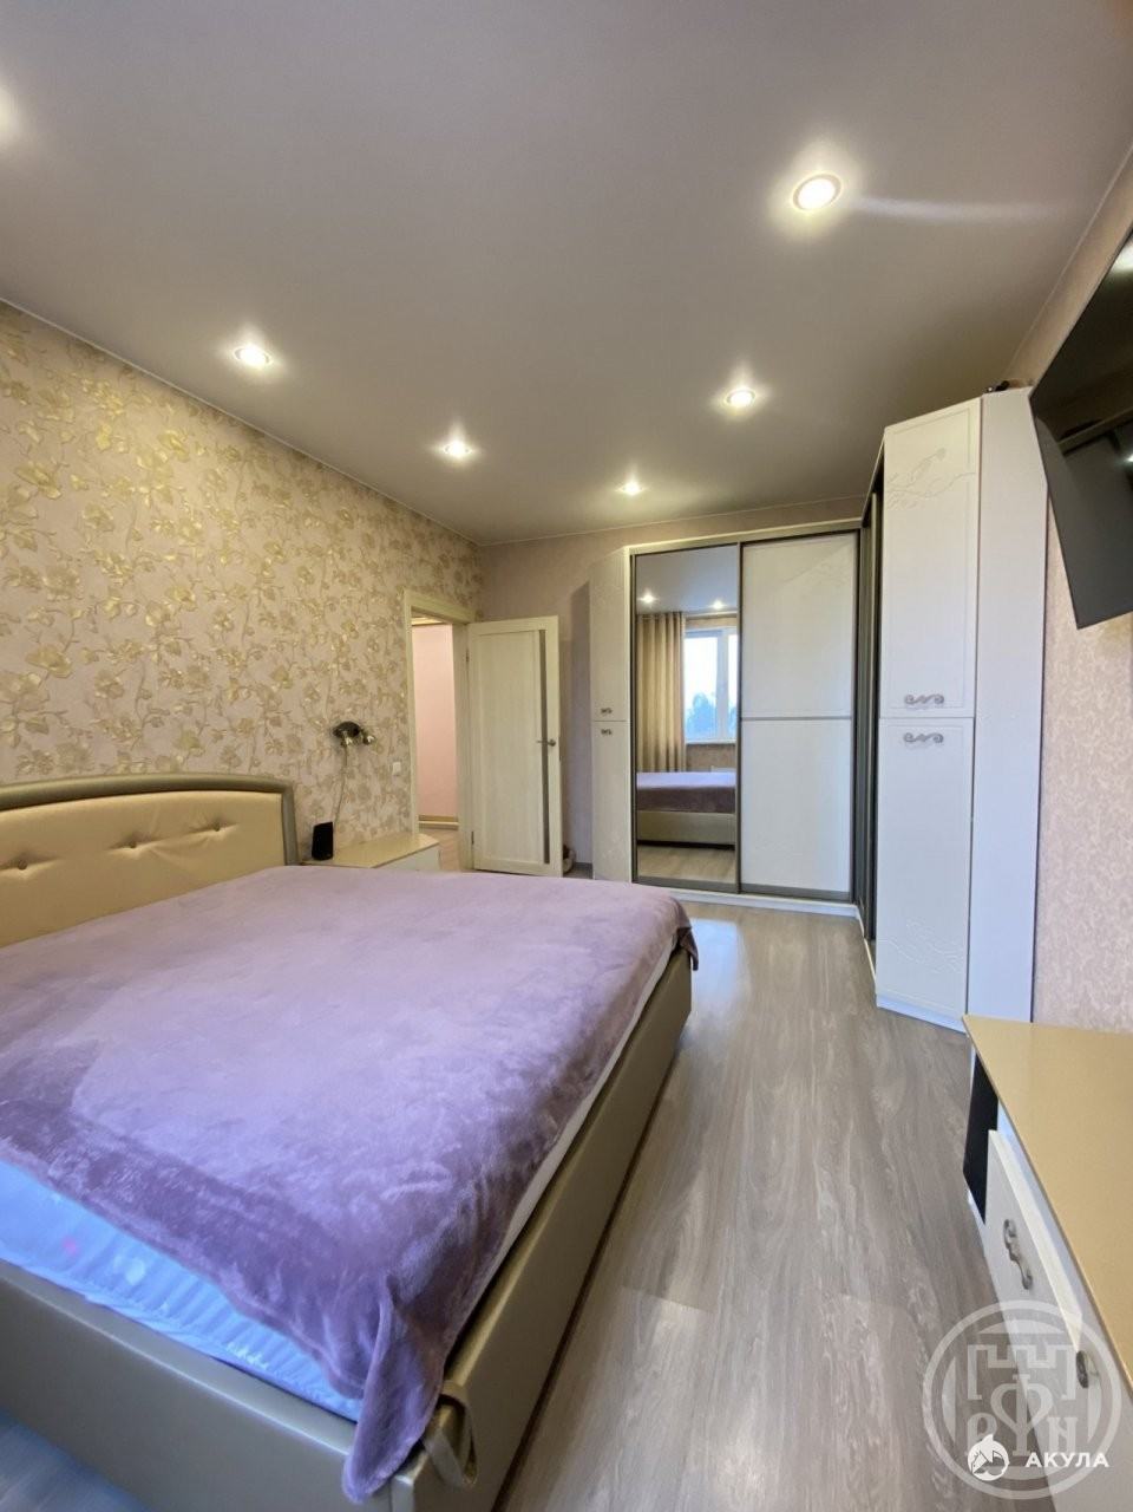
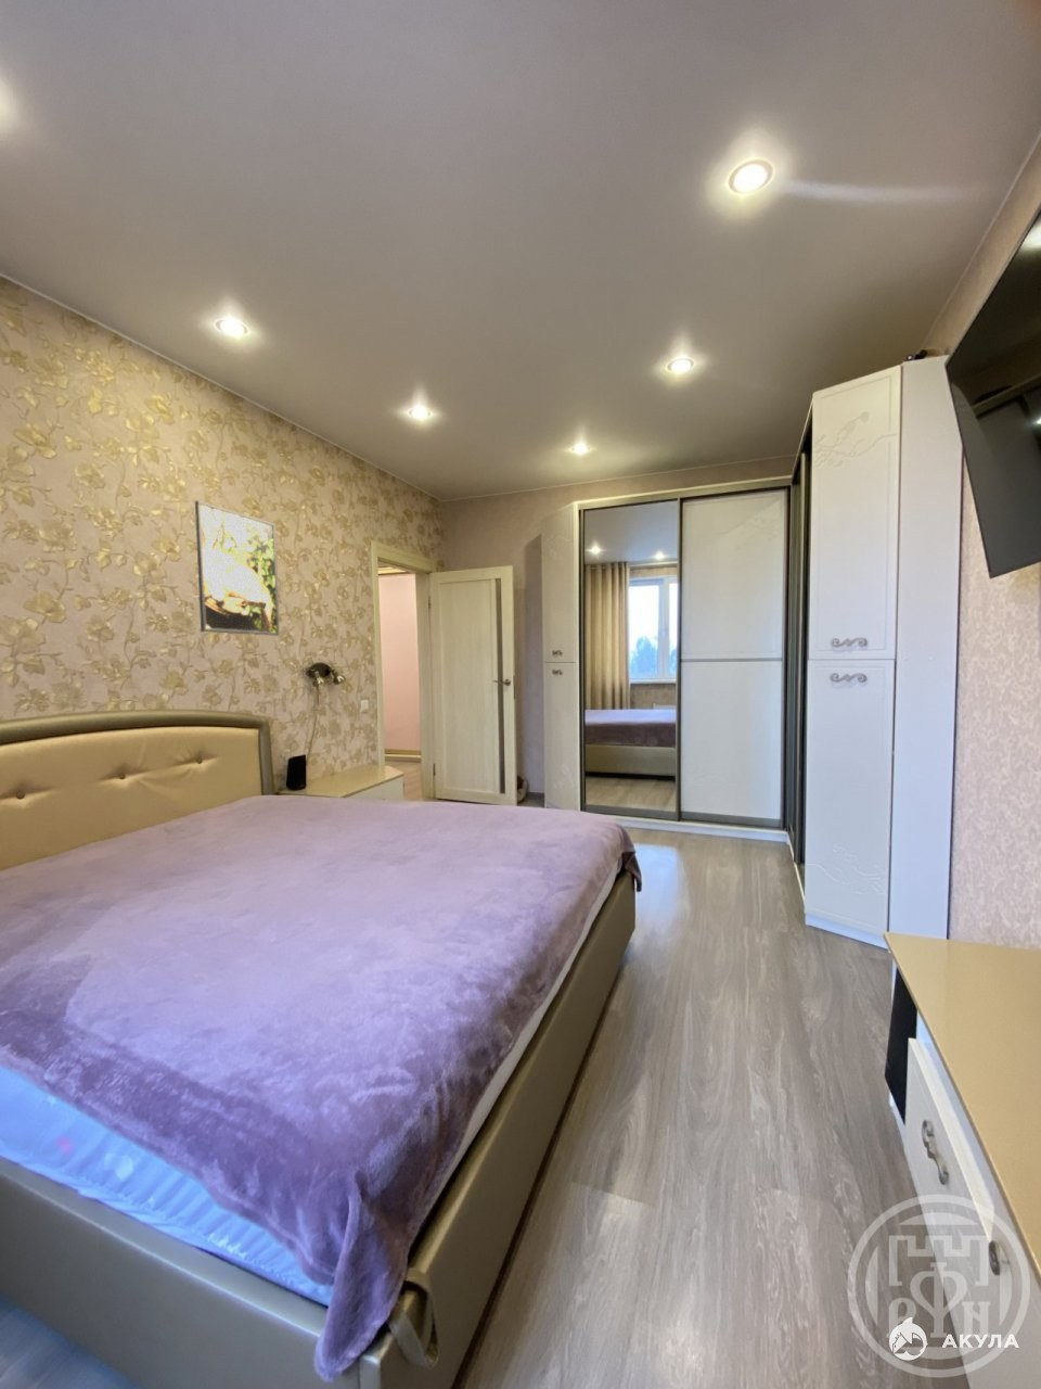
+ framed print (241, 573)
